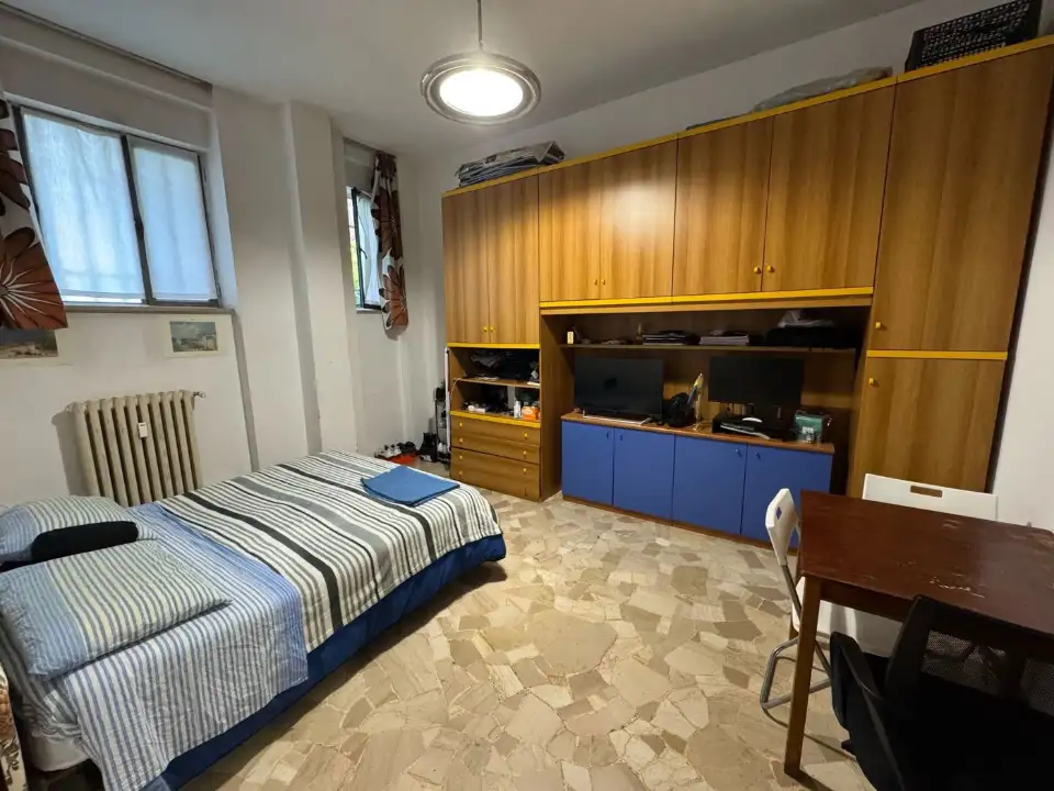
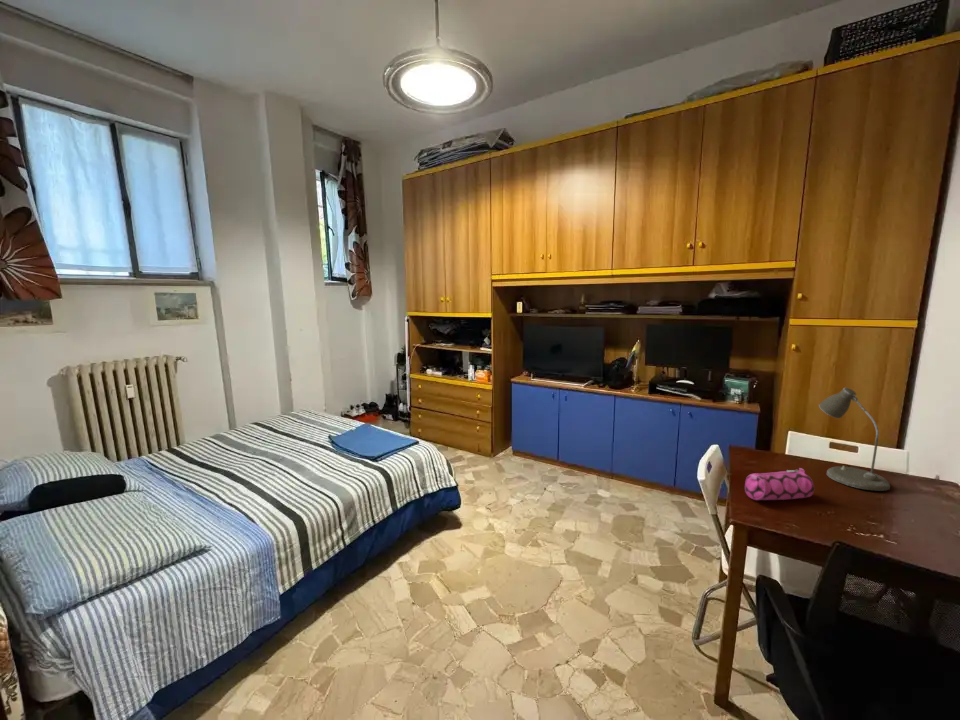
+ desk lamp (875, 440)
+ pencil case (777, 484)
